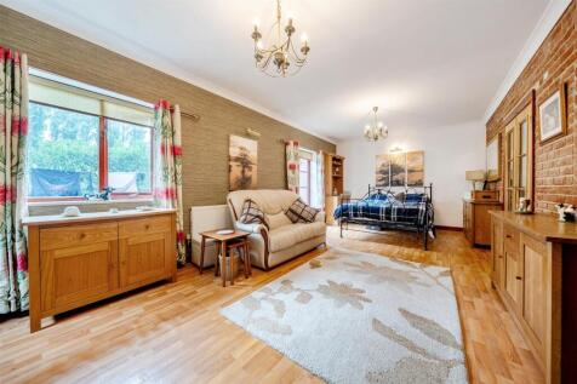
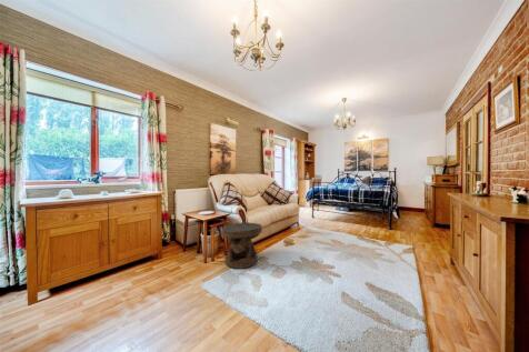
+ side table (241, 243)
